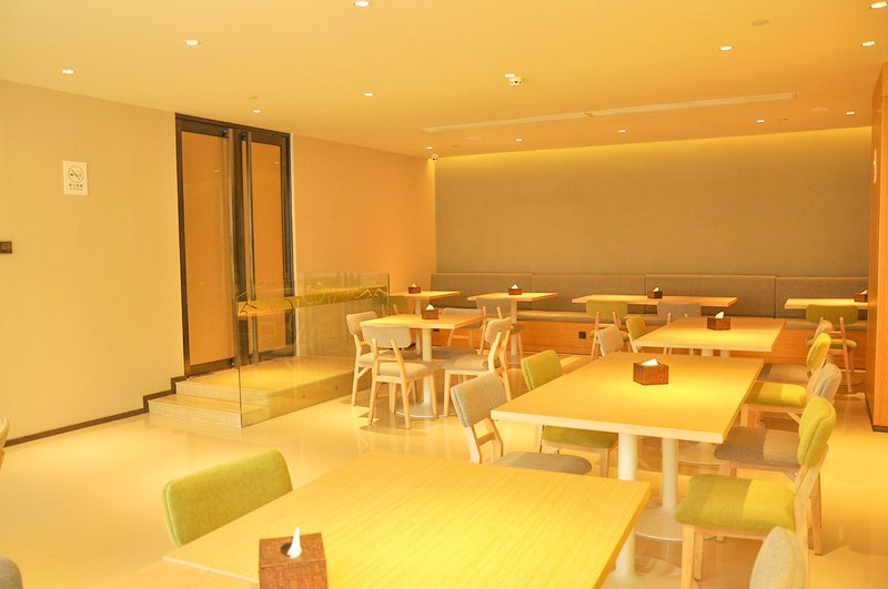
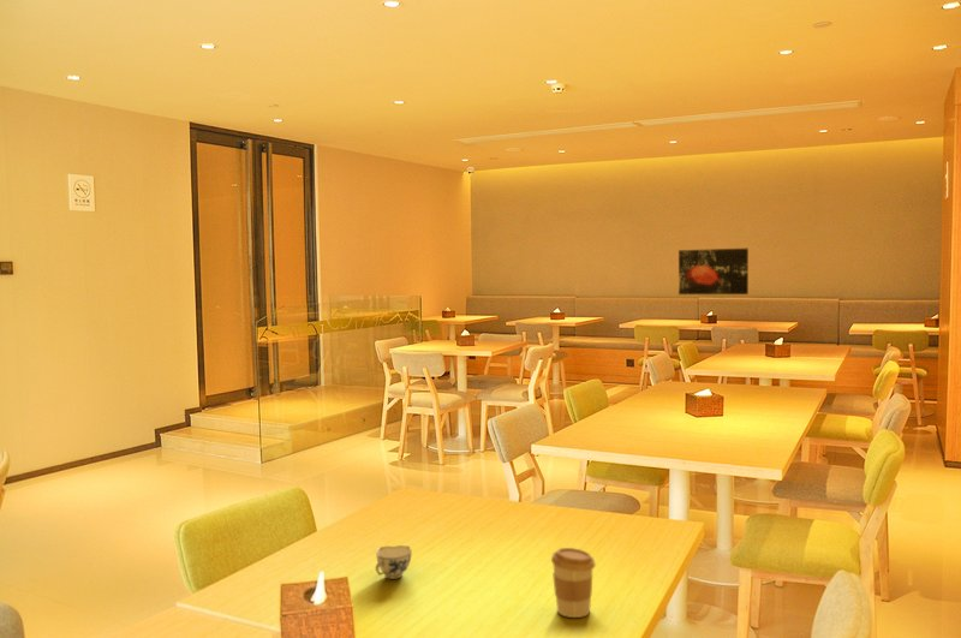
+ coffee cup (573, 580)
+ wall art (712, 272)
+ chinaware (393, 564)
